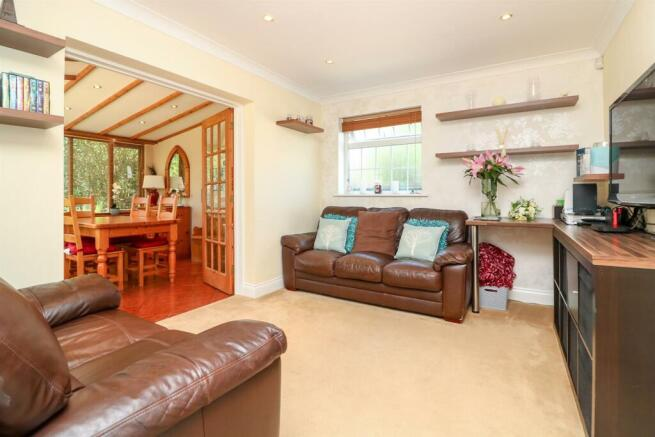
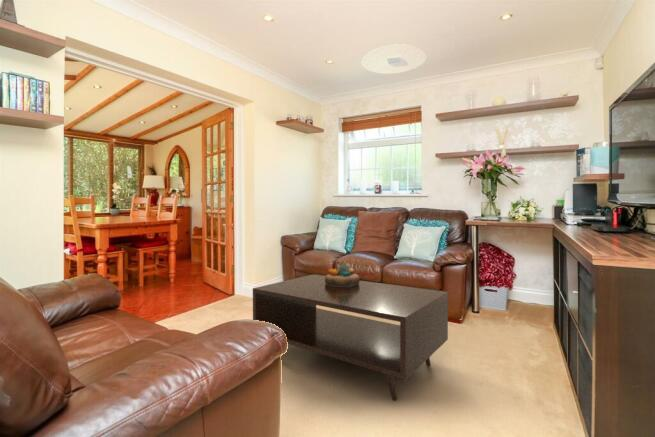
+ decorative bowl (342, 272)
+ coffee table (347, 325)
+ ceiling light (393, 57)
